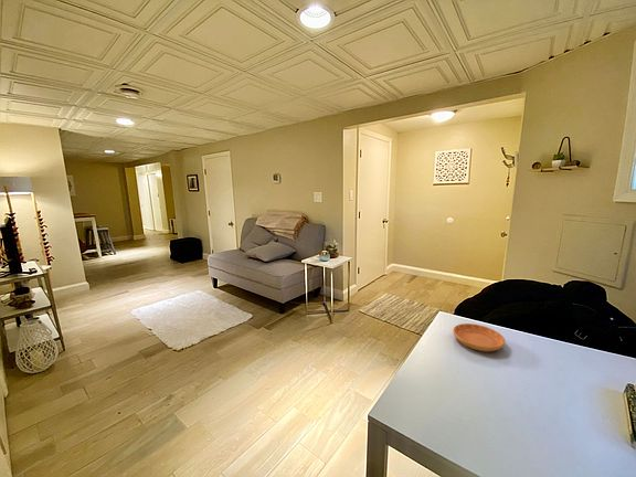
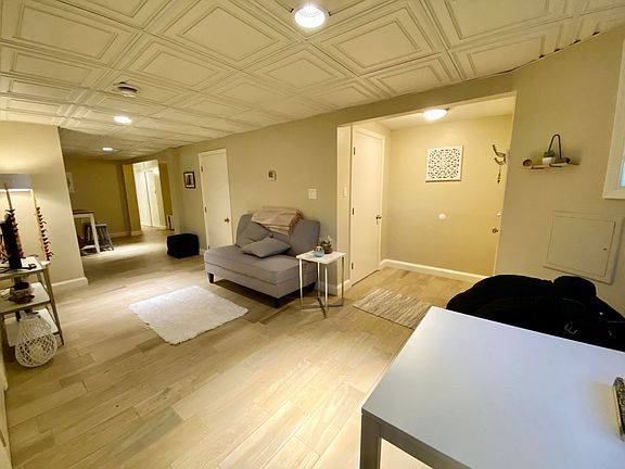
- saucer (477, 337)
